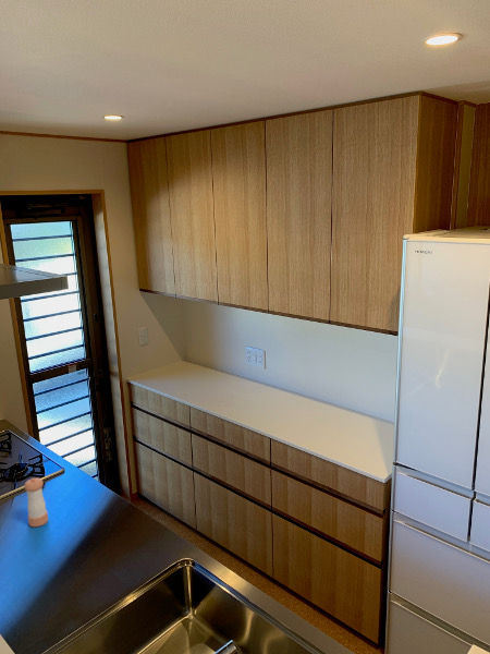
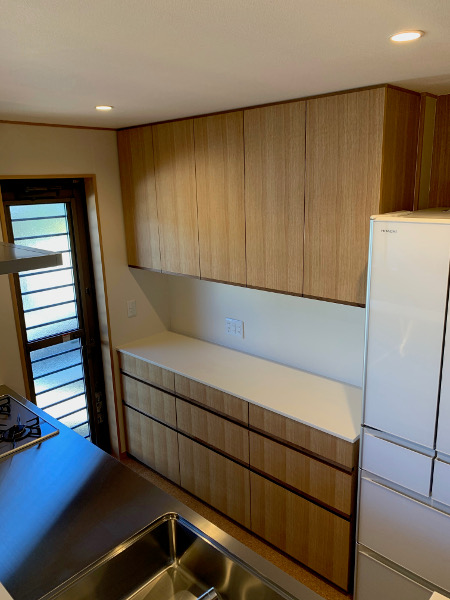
- pepper shaker (35, 499)
